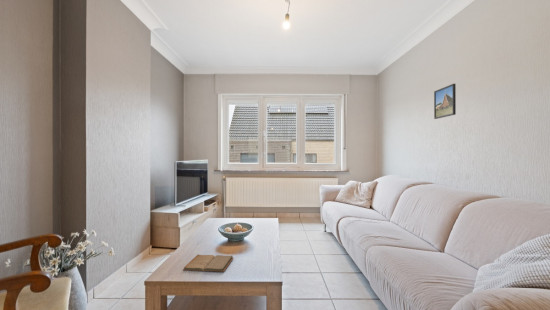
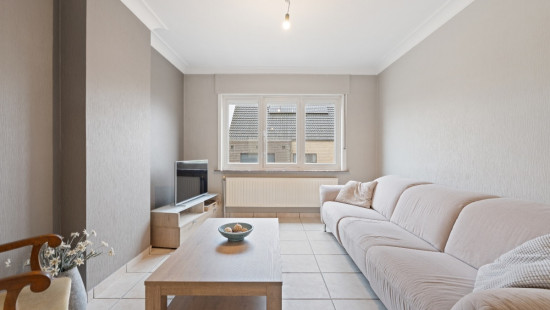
- book (209, 262)
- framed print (444, 102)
